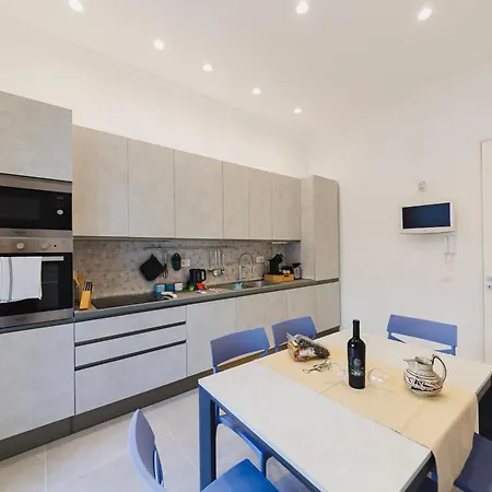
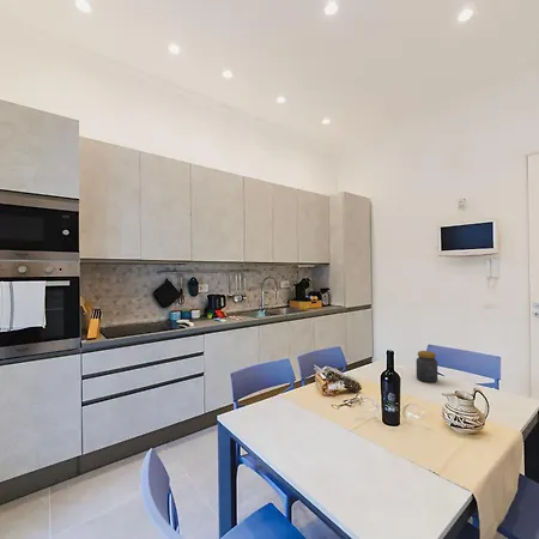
+ jar (426, 365)
